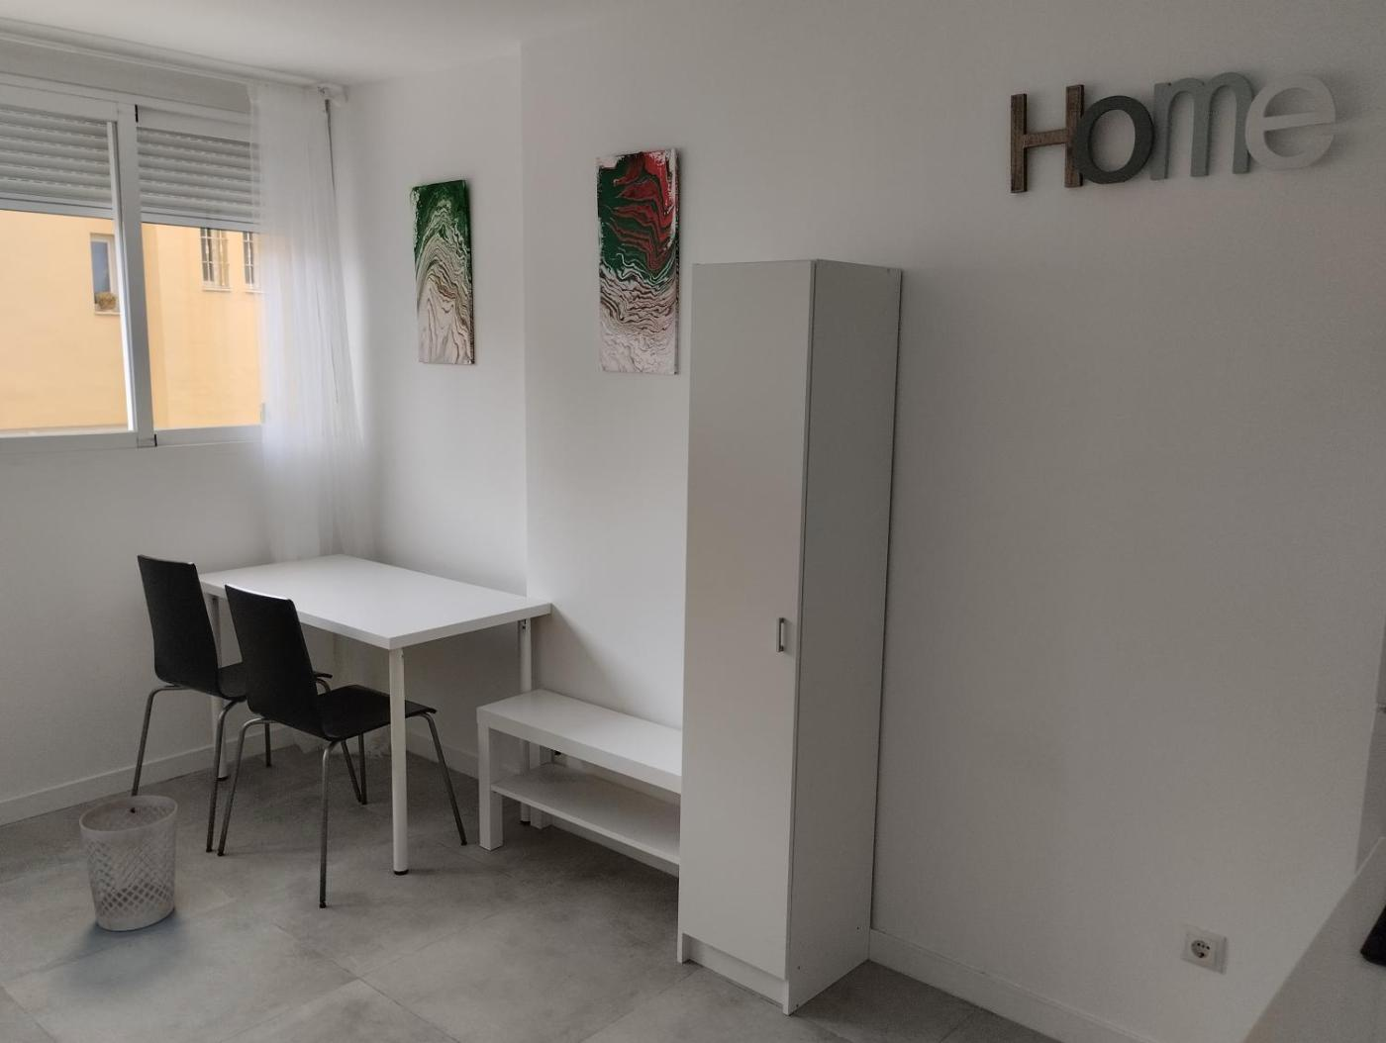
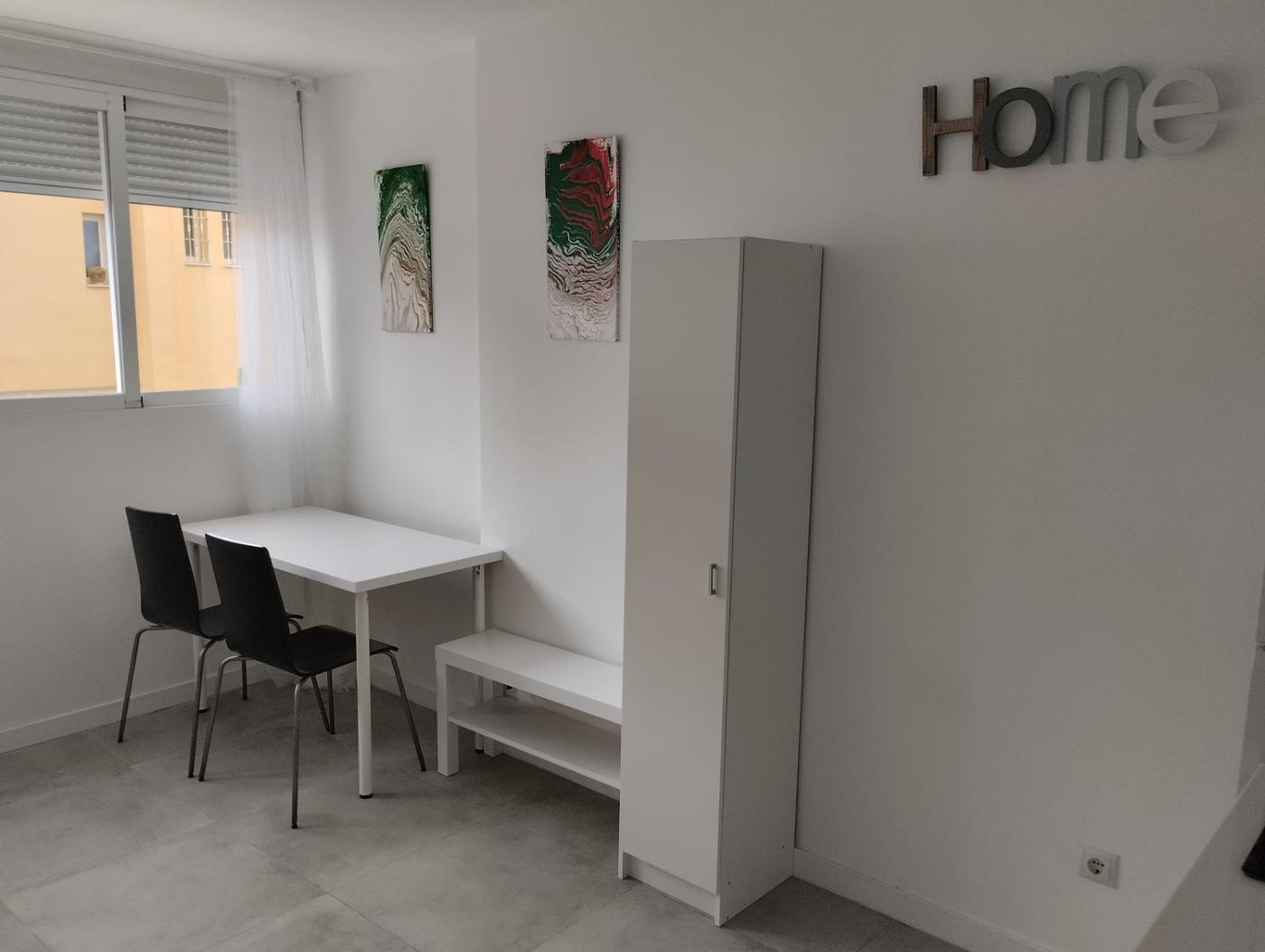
- wastebasket (131, 863)
